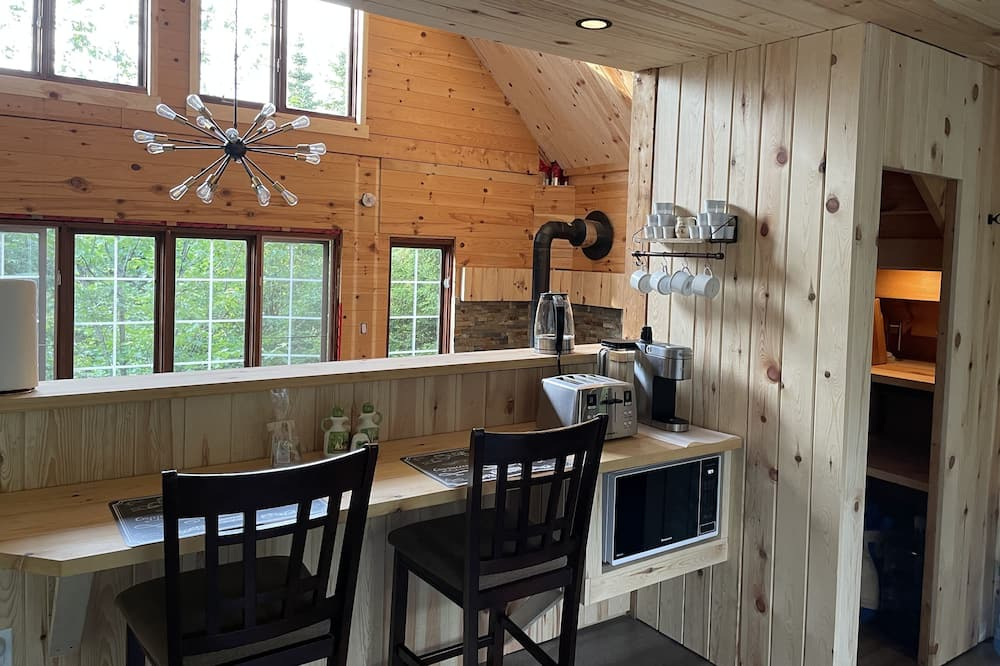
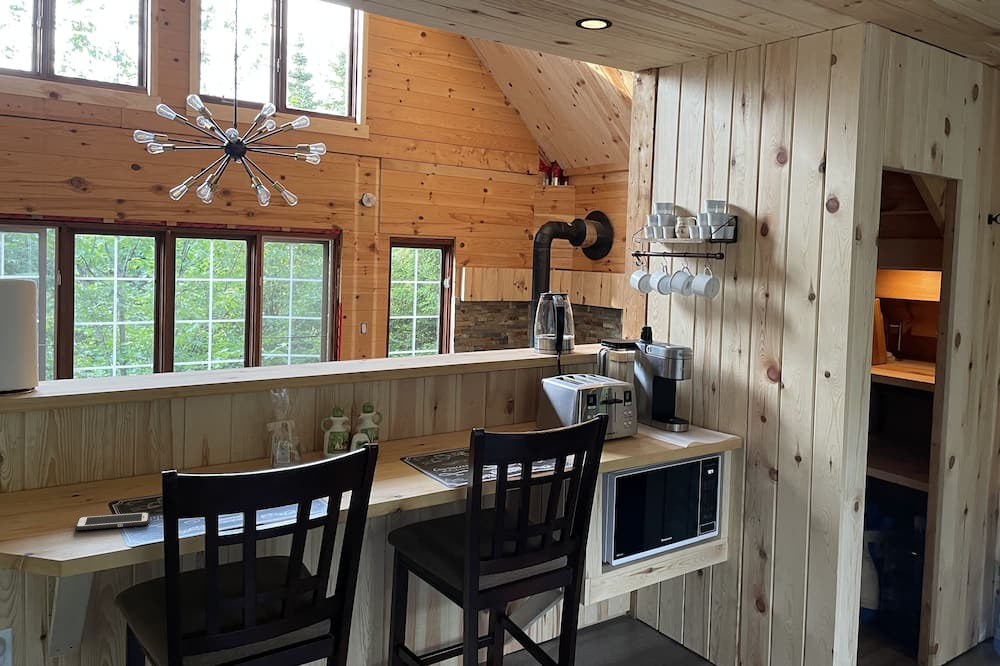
+ cell phone (113, 521)
